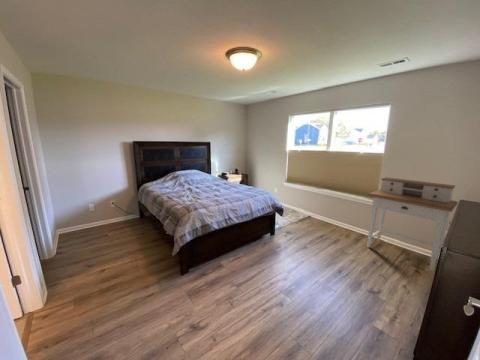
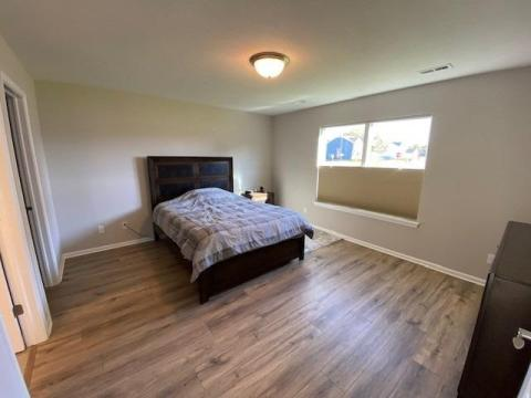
- desk (407, 214)
